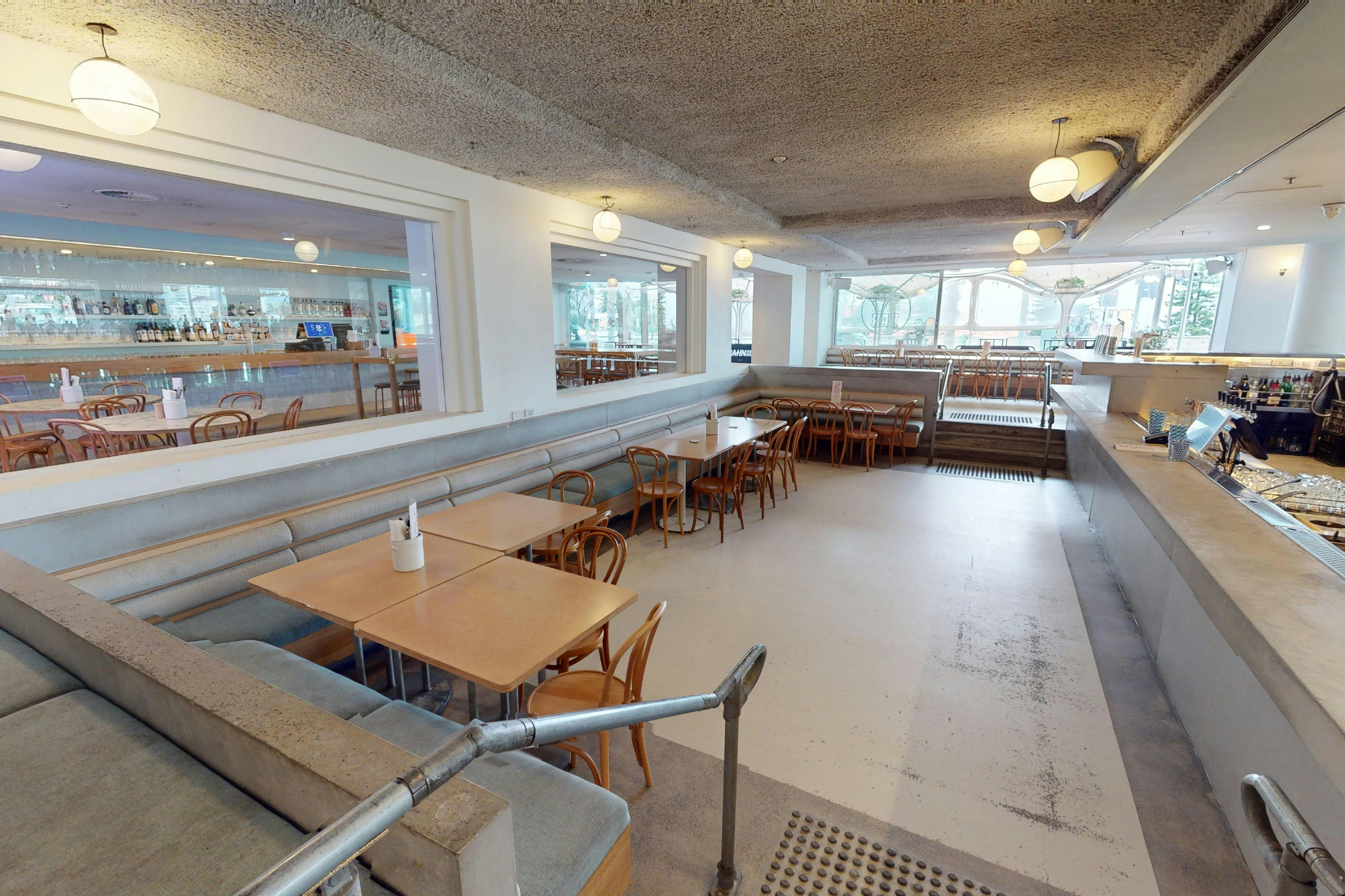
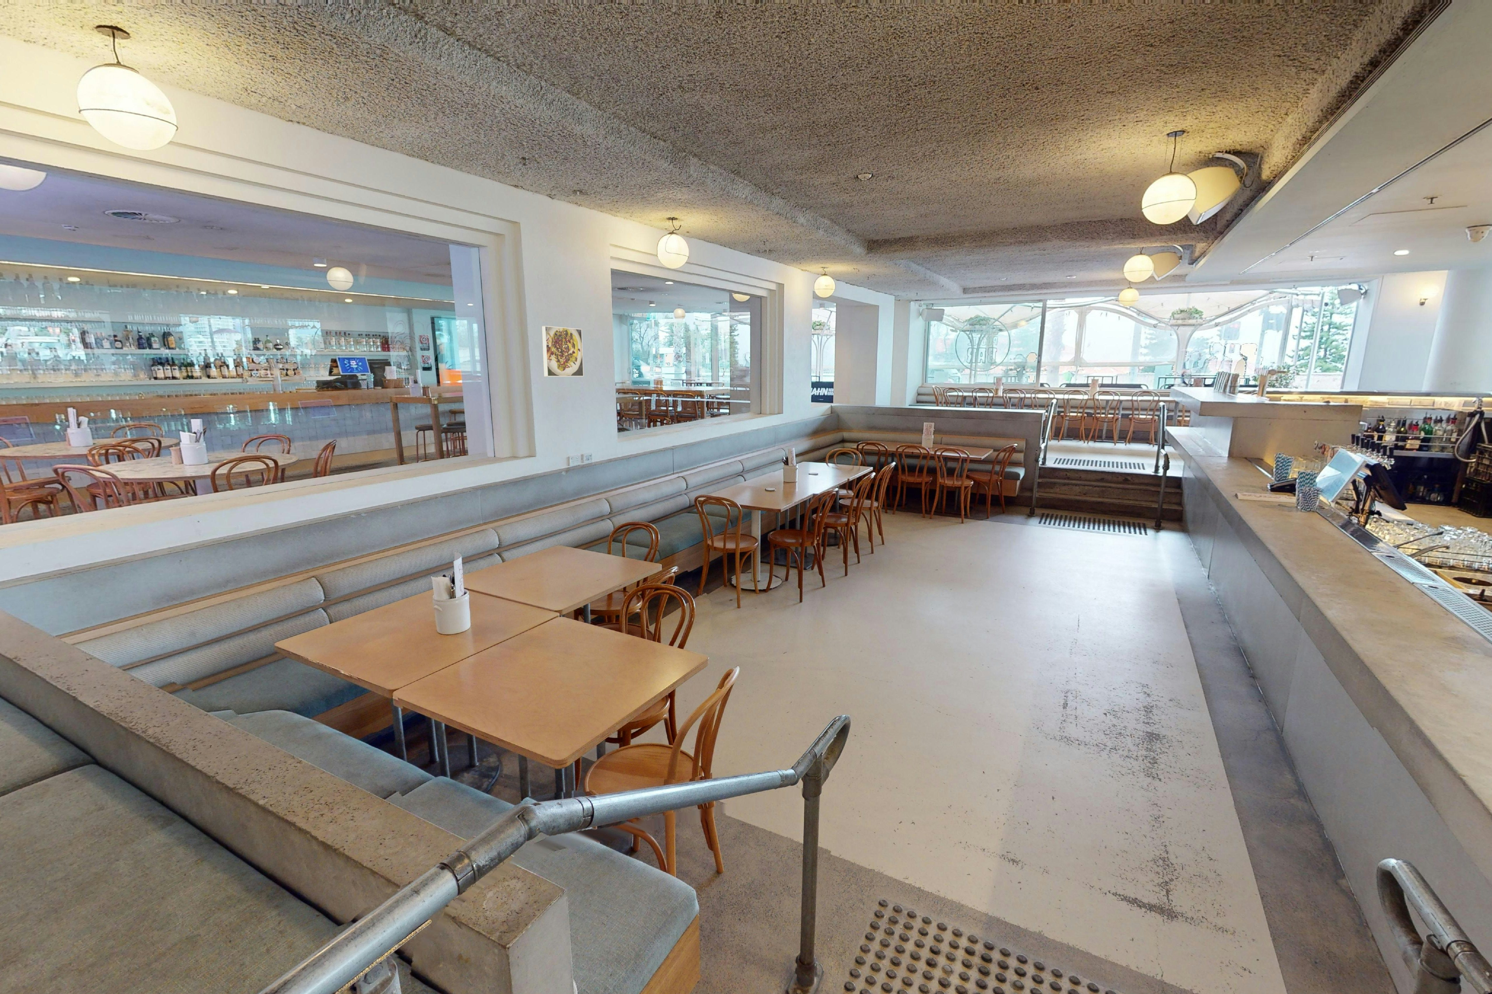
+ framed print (564, 352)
